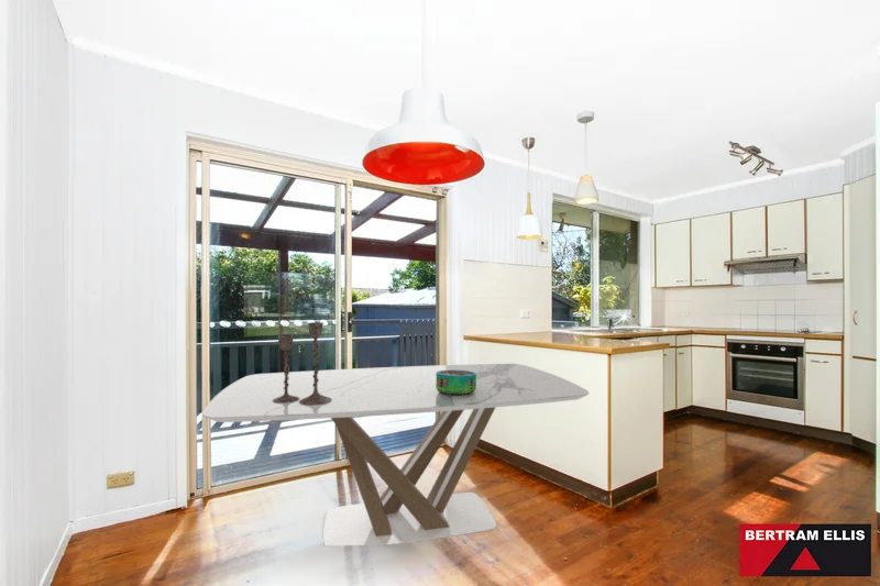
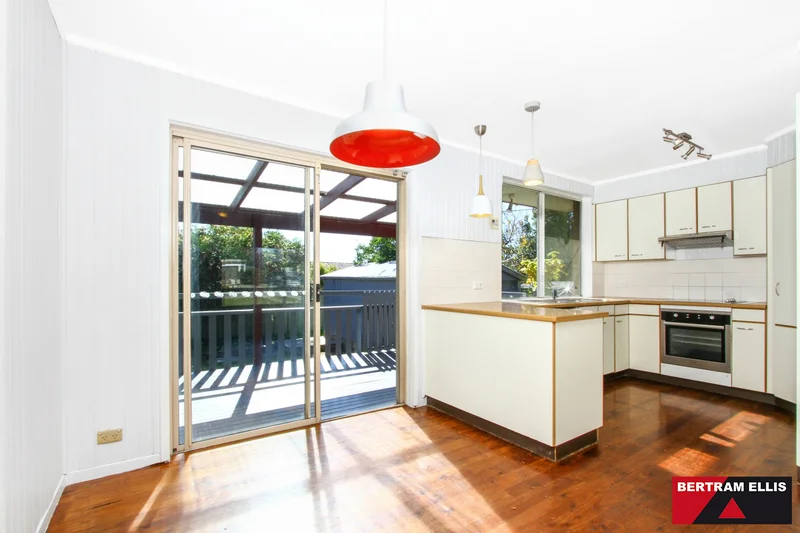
- decorative bowl (455, 382)
- dining table (410, 455)
- candlestick (314, 361)
